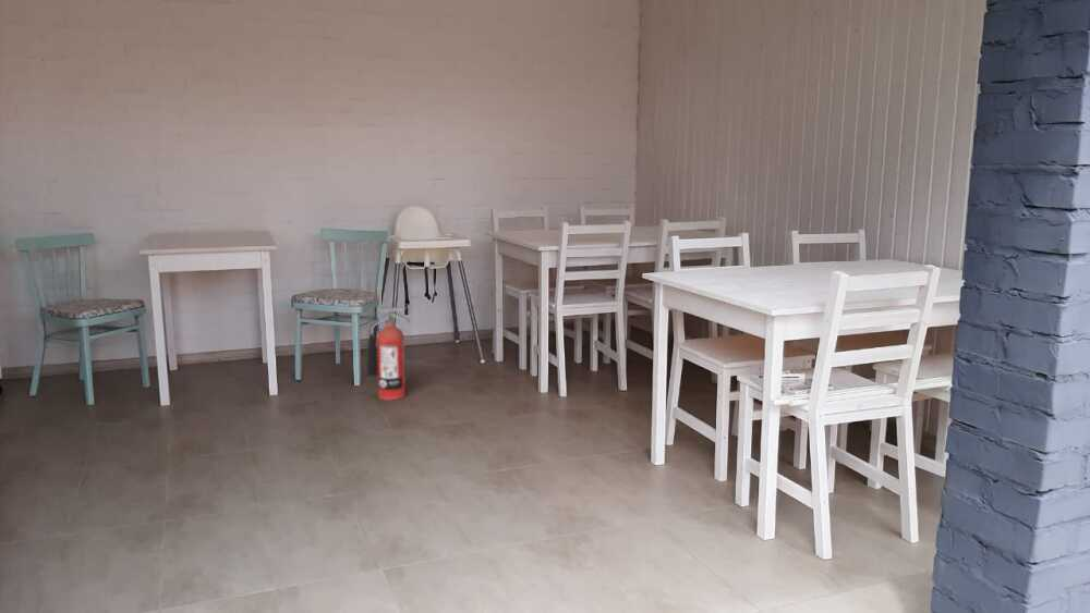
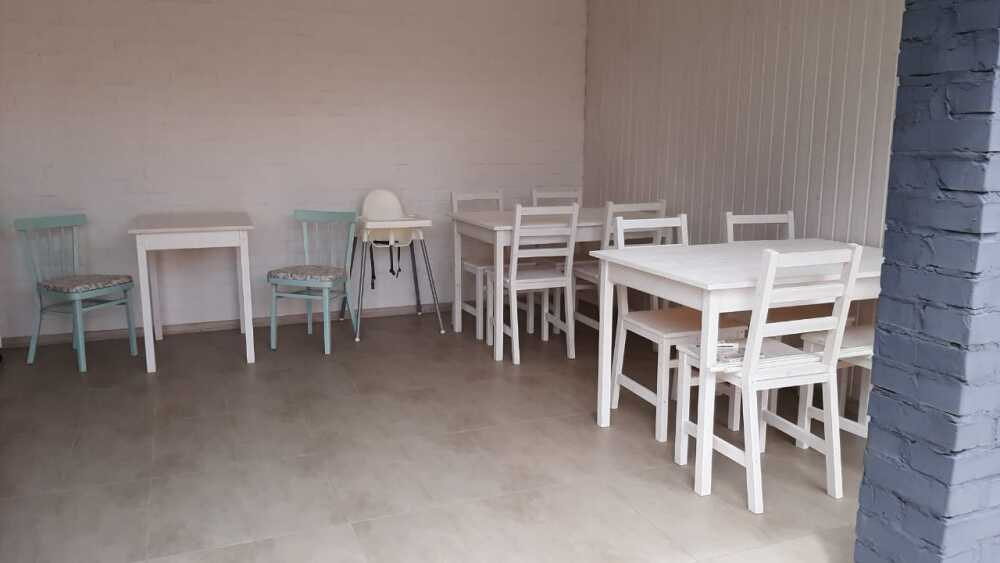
- fire extinguisher (389, 352)
